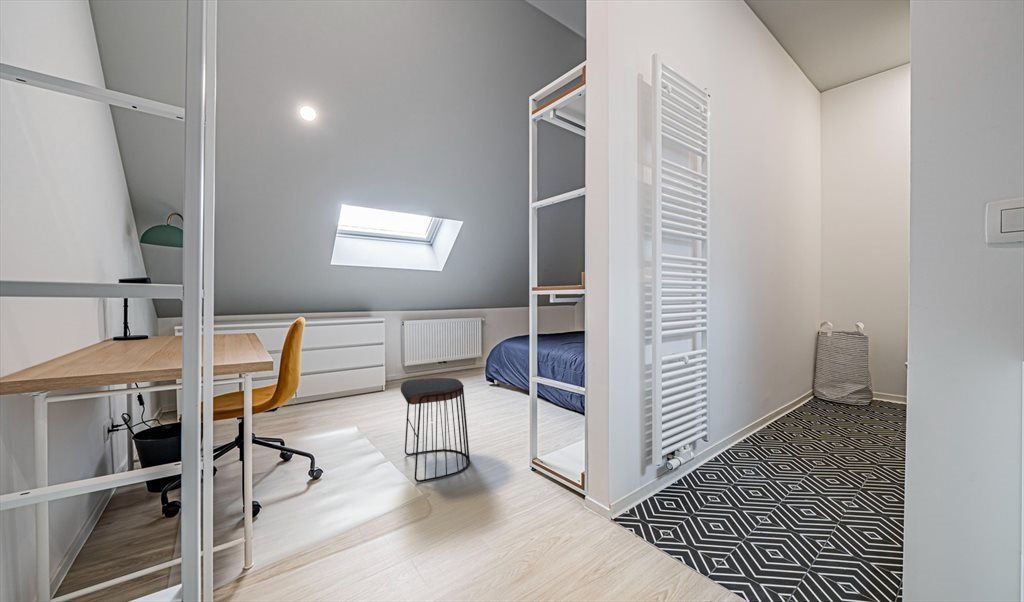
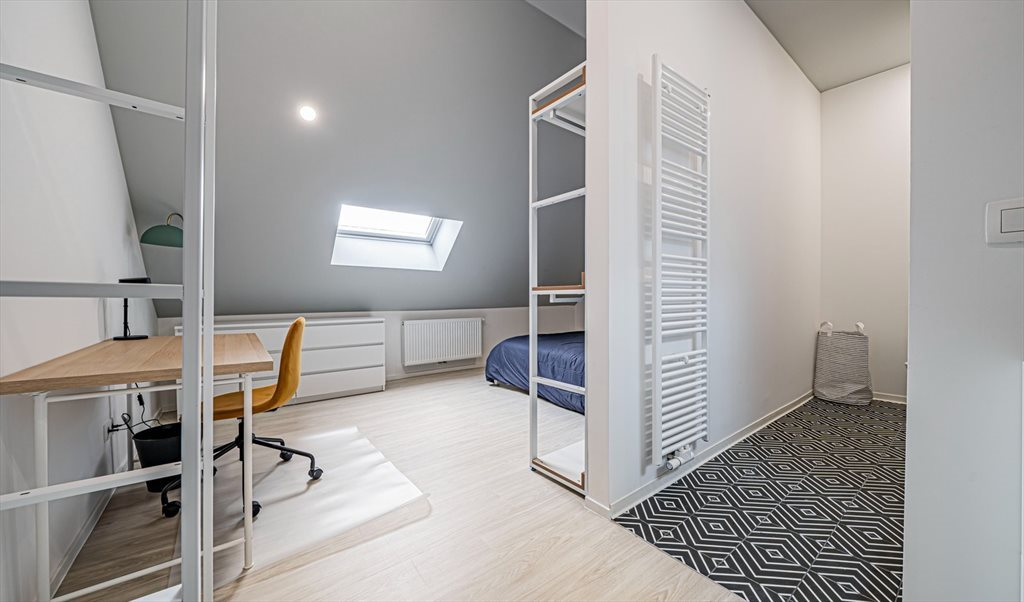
- stool (436, 423)
